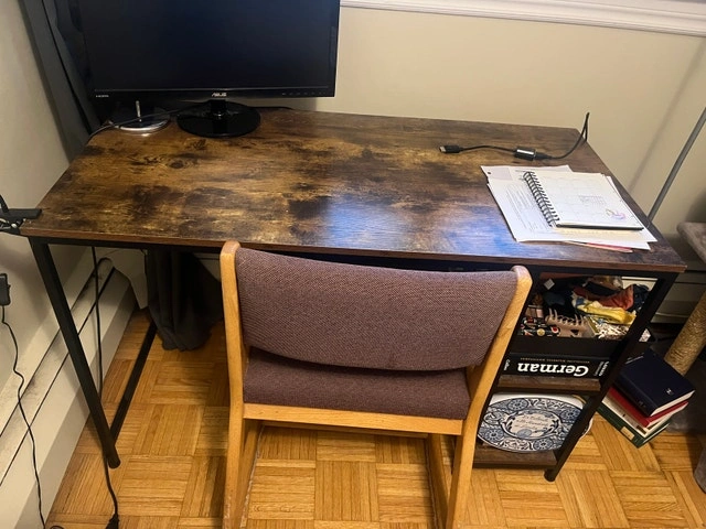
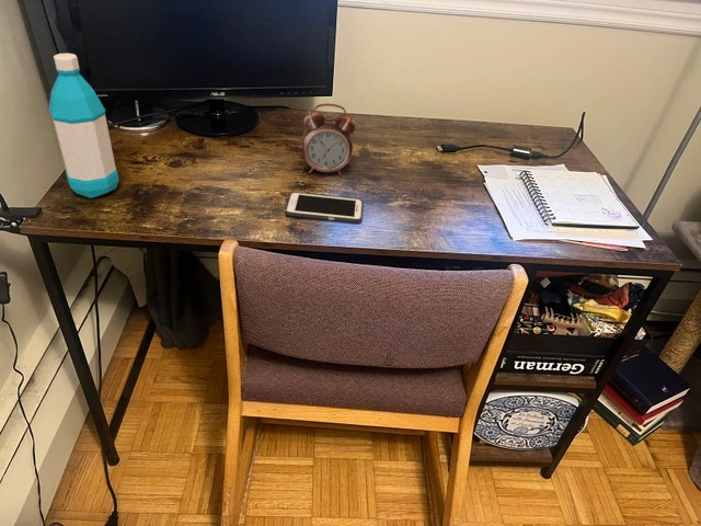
+ water bottle (81, 127)
+ cell phone (324, 207)
+ alarm clock (327, 138)
